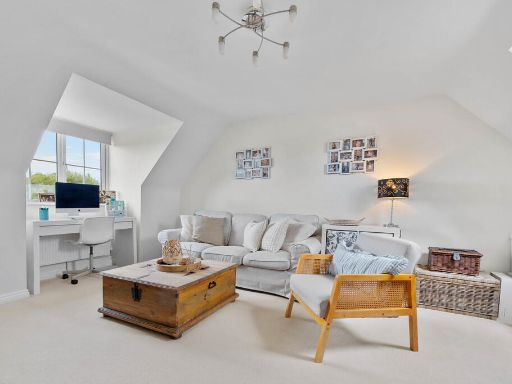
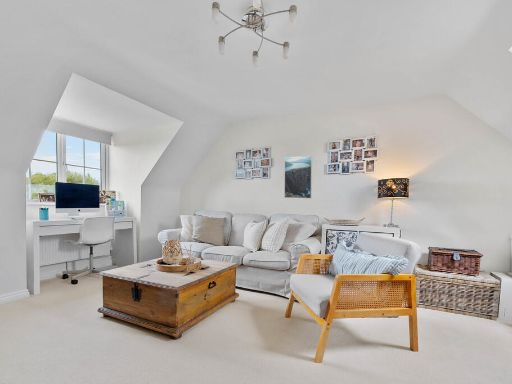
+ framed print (297, 177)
